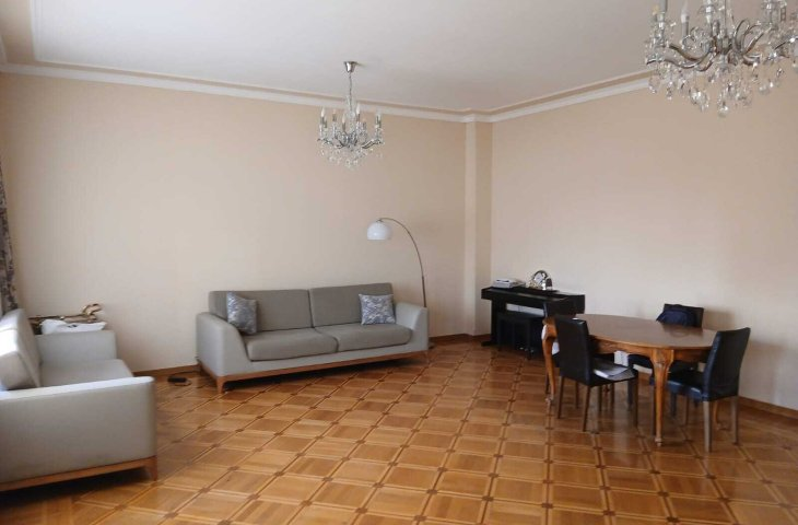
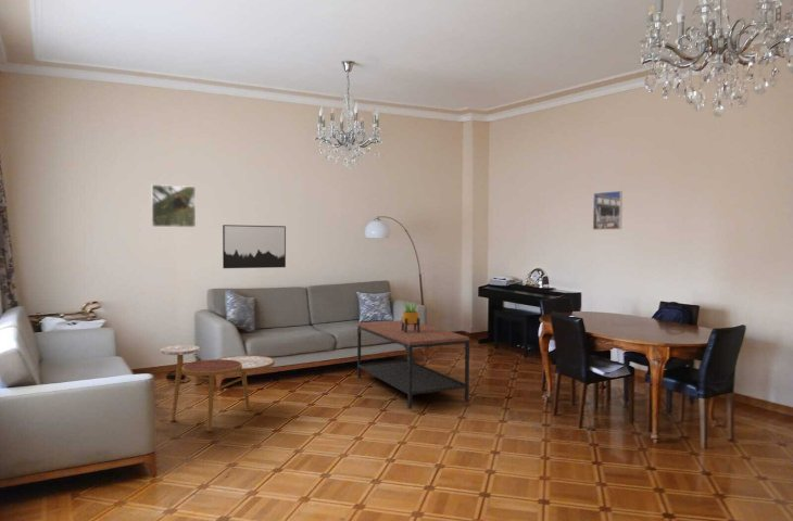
+ side table (213, 382)
+ wall art (254, 246)
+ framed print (173, 206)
+ potted plant (411, 314)
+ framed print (607, 211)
+ coffee table (408, 359)
